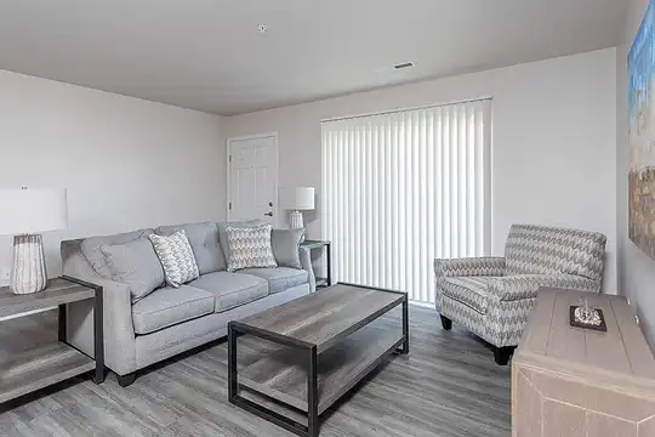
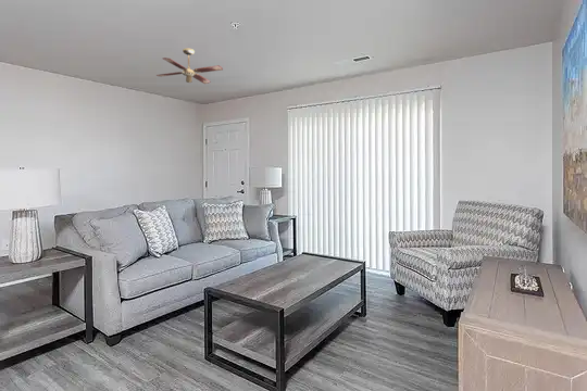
+ ceiling fan (188, 66)
